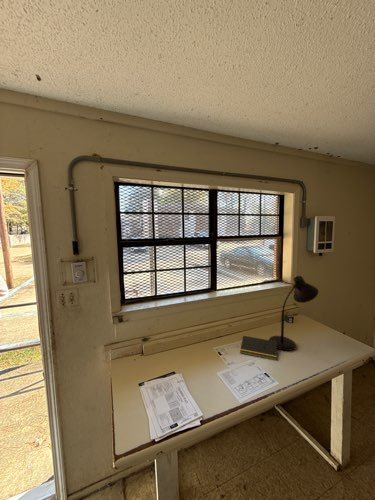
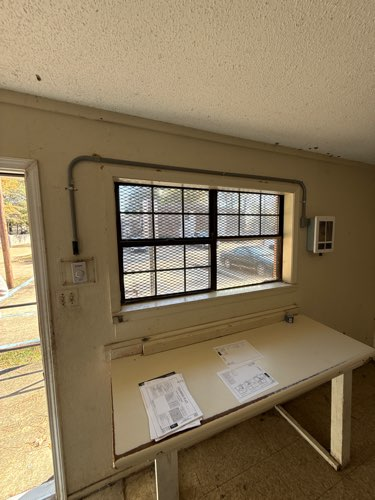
- desk lamp (297, 301)
- notepad (258, 347)
